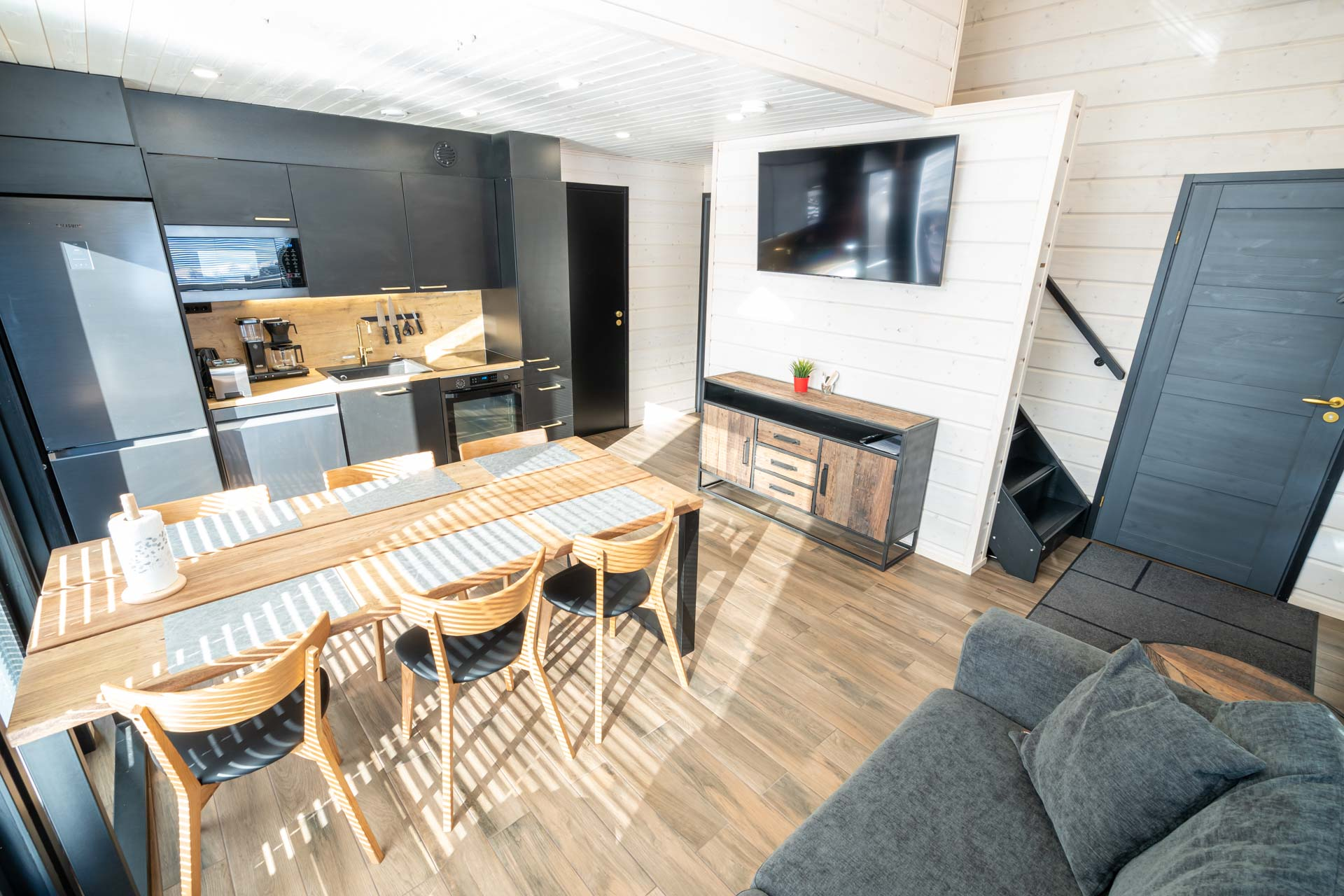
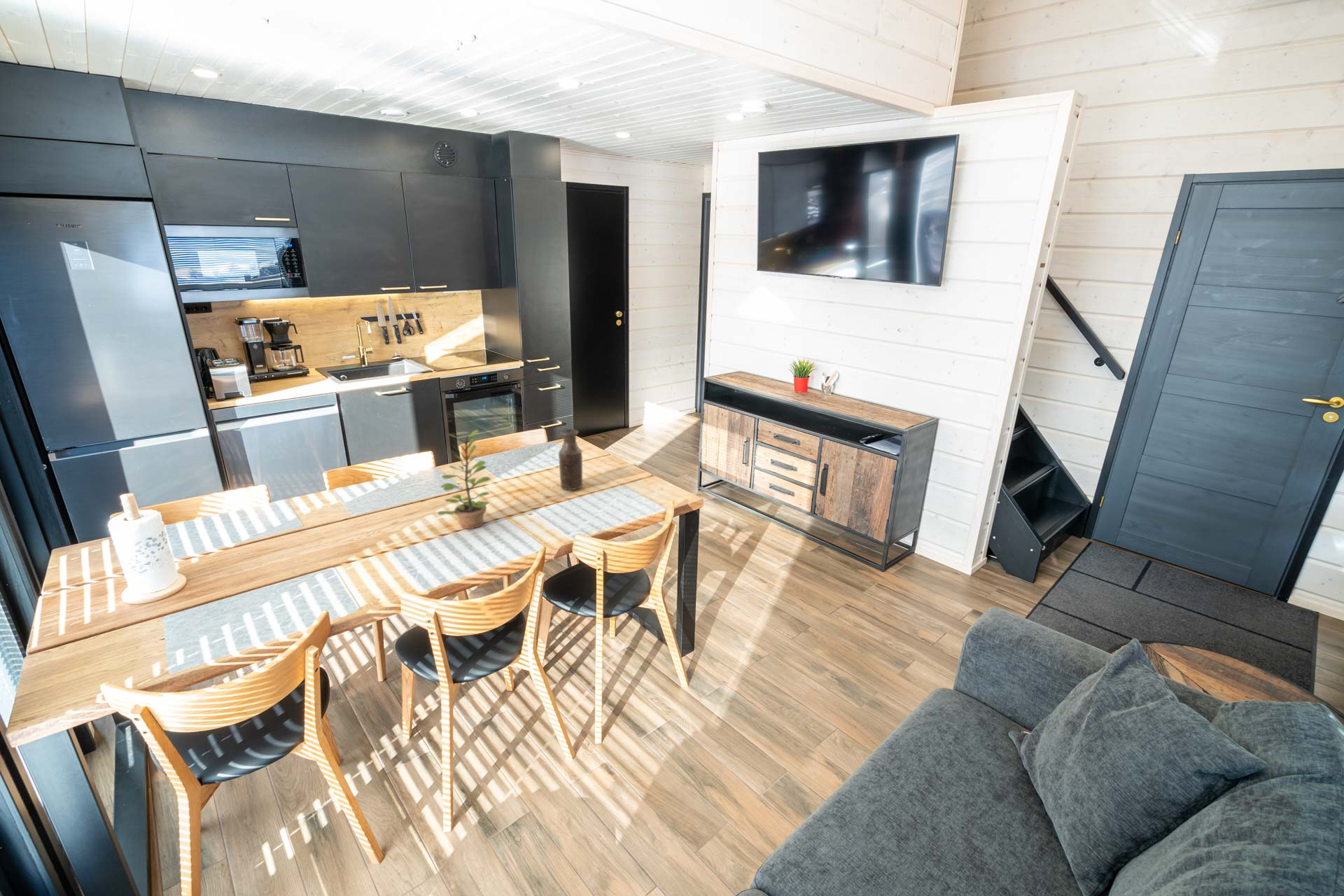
+ bottle (570, 459)
+ plant (463, 479)
